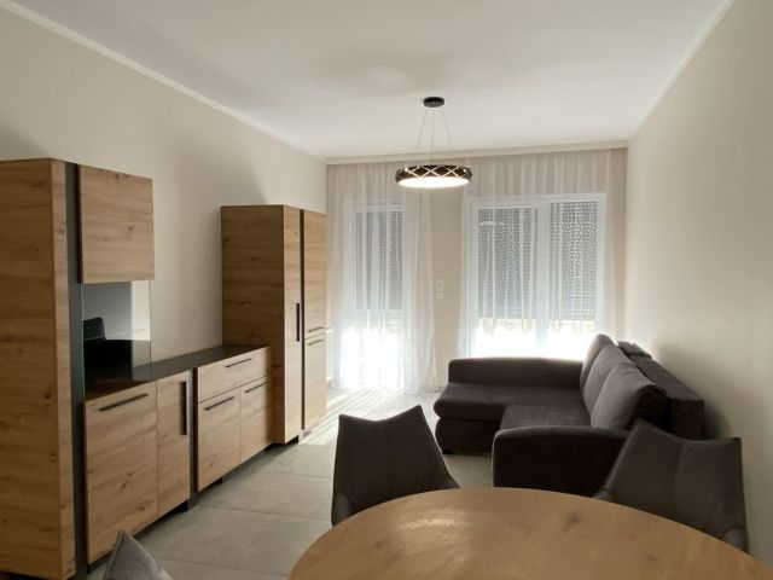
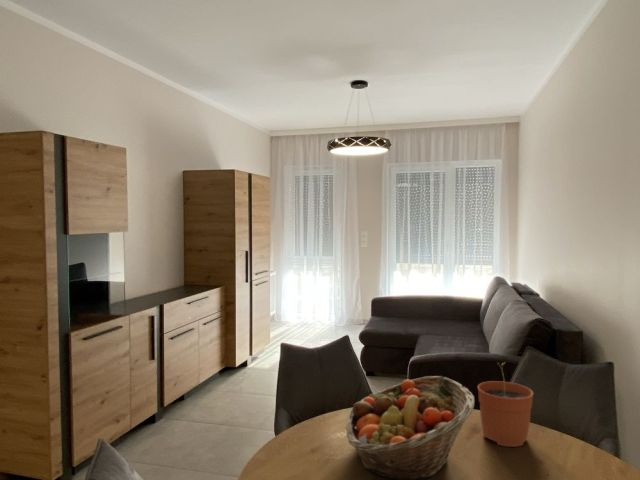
+ plant pot (504, 401)
+ fruit basket (407, 421)
